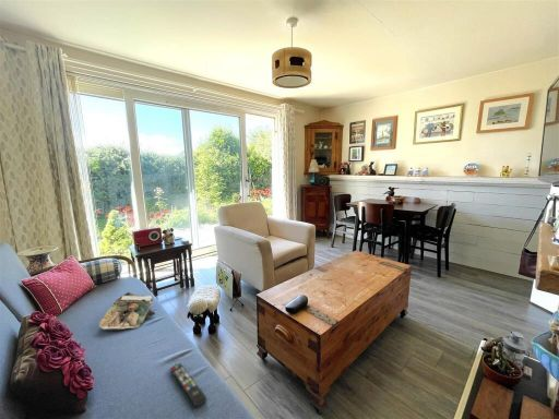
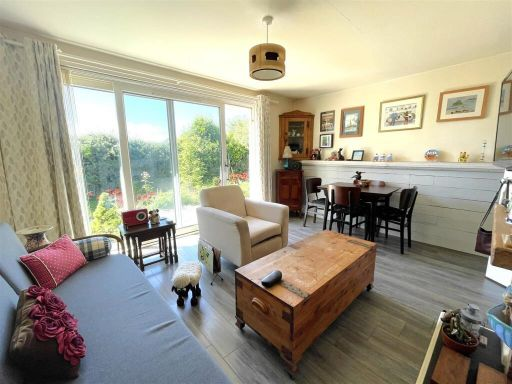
- magazine (130, 309)
- remote control (187, 383)
